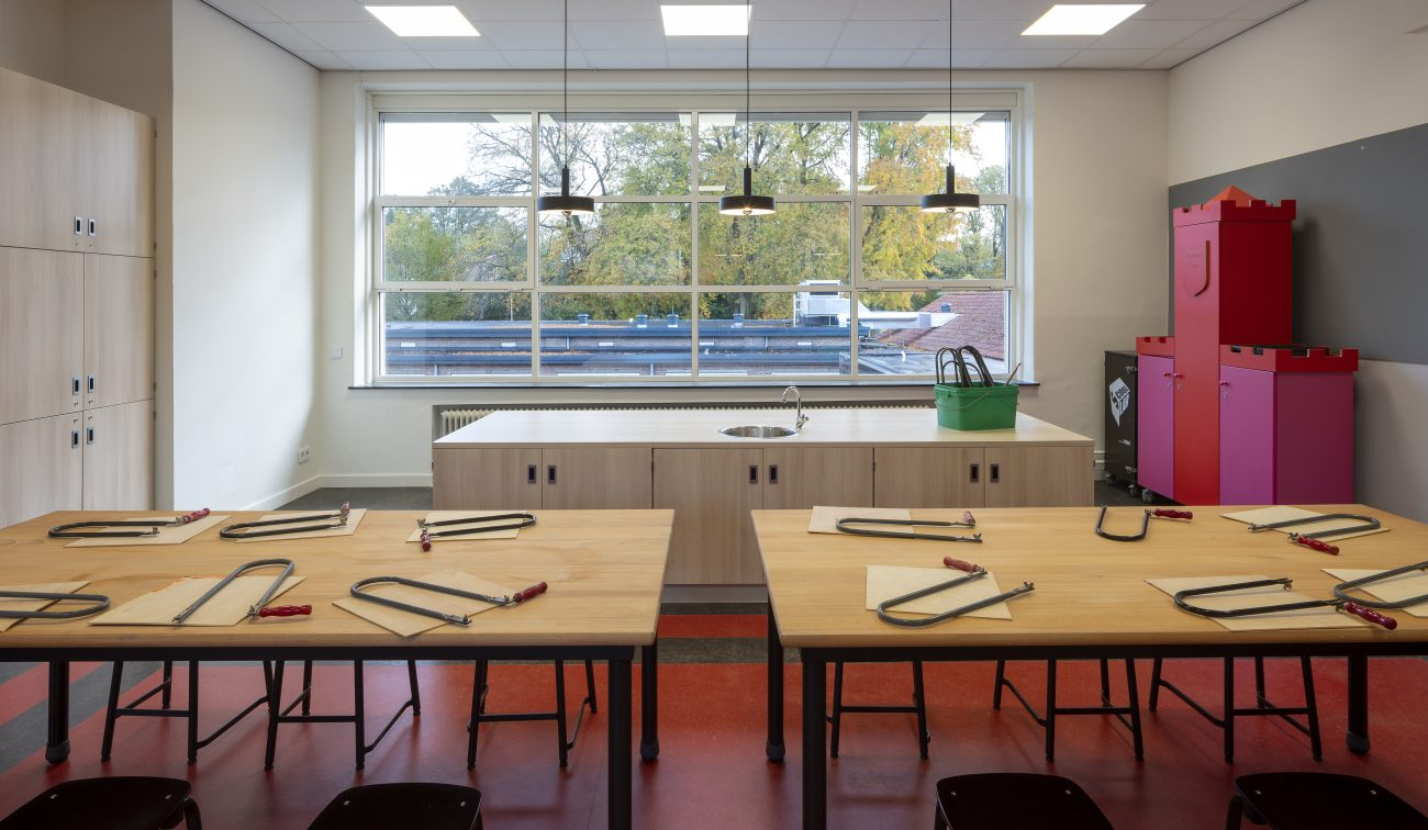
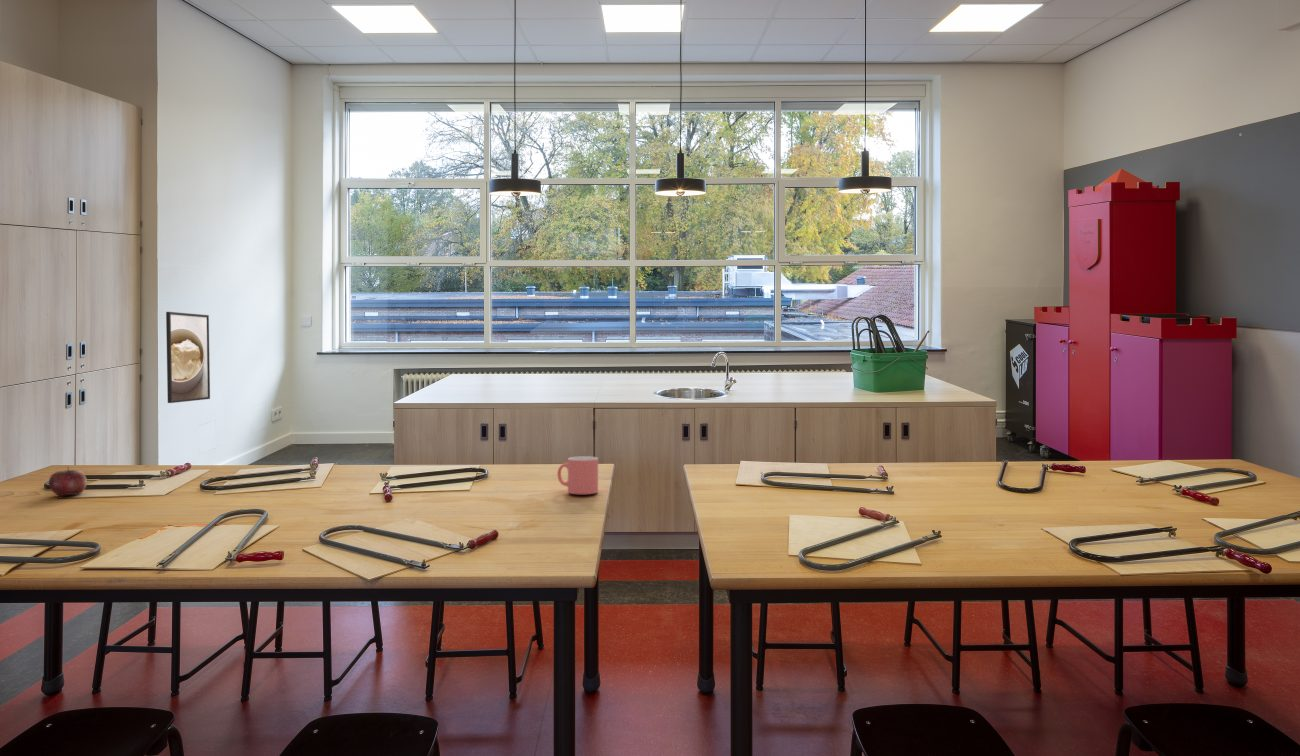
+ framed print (189, 357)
+ apple (68, 480)
+ mug (577, 475)
